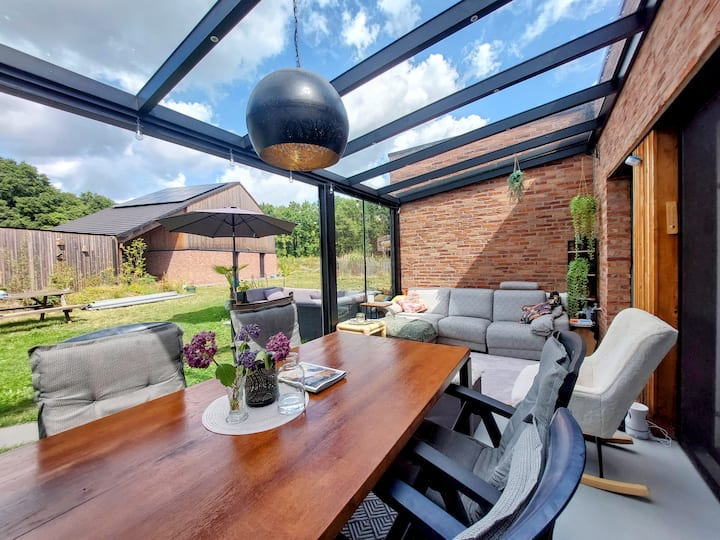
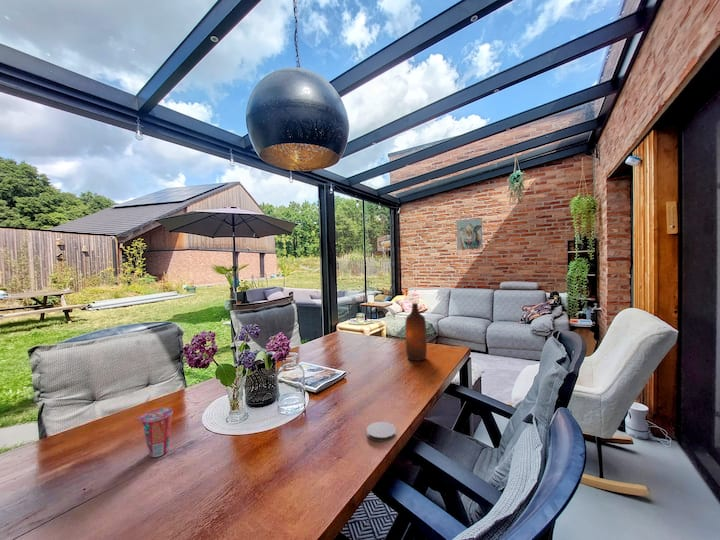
+ coaster (381, 431)
+ cup (156, 433)
+ wall art (469, 234)
+ bottle (415, 330)
